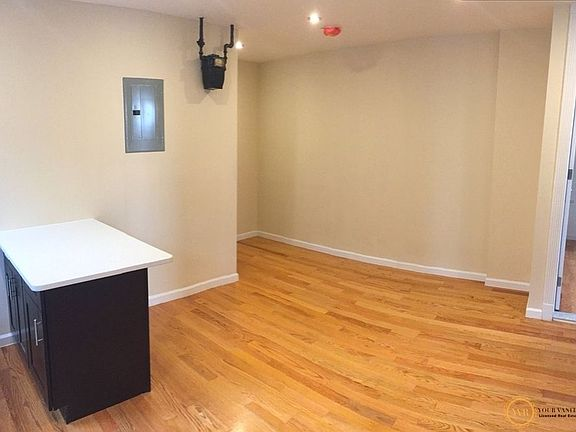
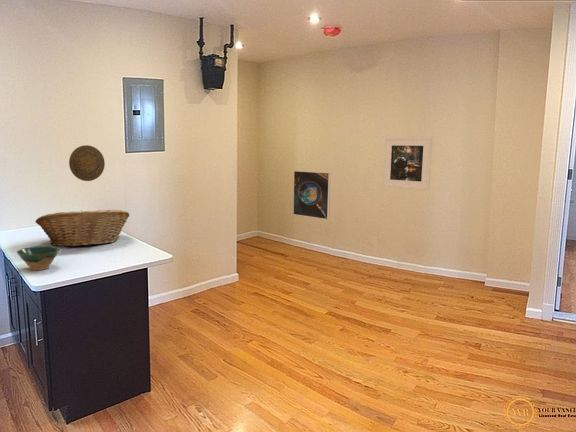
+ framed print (311, 194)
+ bowl (38, 258)
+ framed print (406, 163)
+ fruit basket (84, 224)
+ decorative plate (88, 163)
